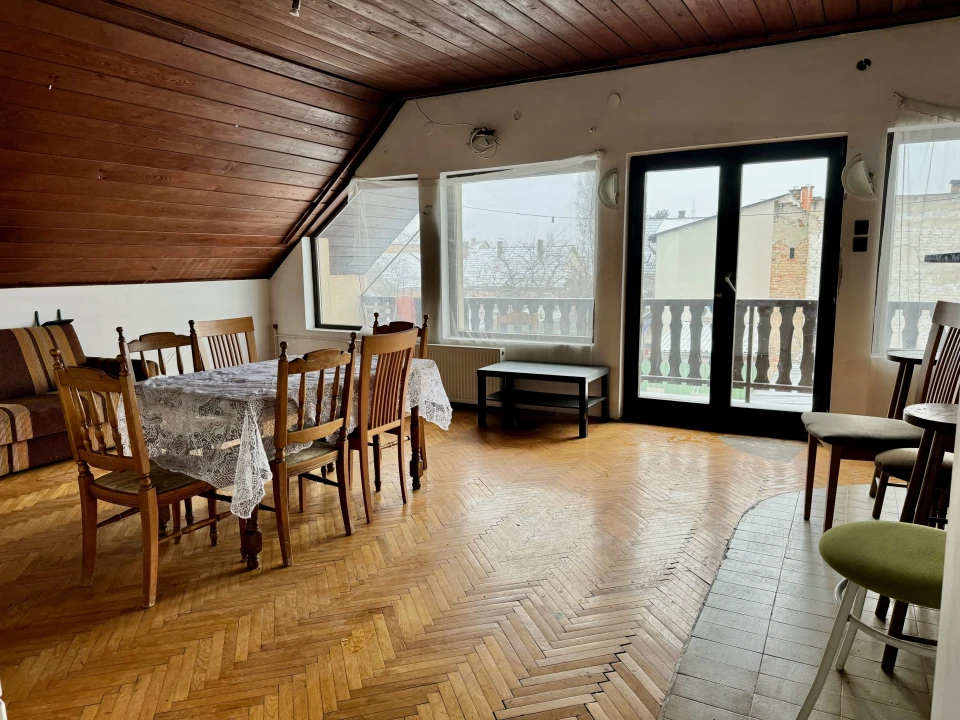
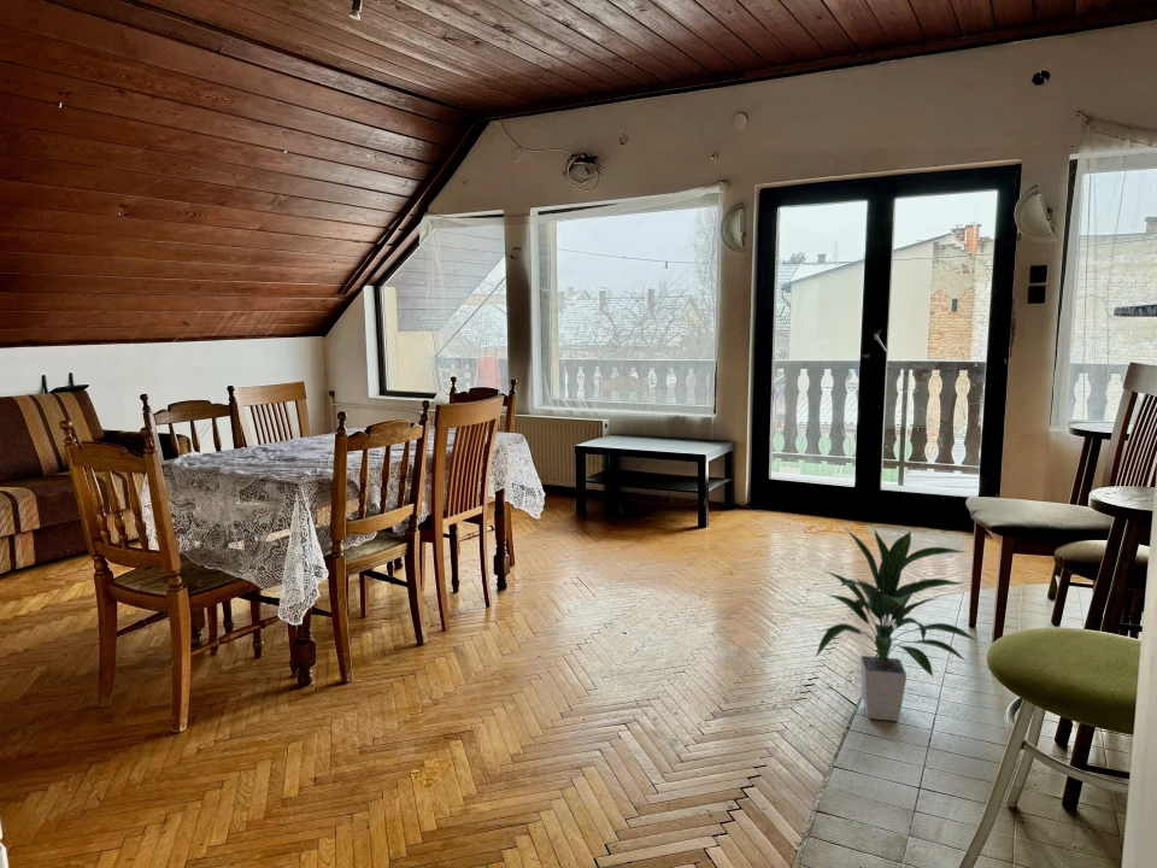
+ indoor plant (888, 620)
